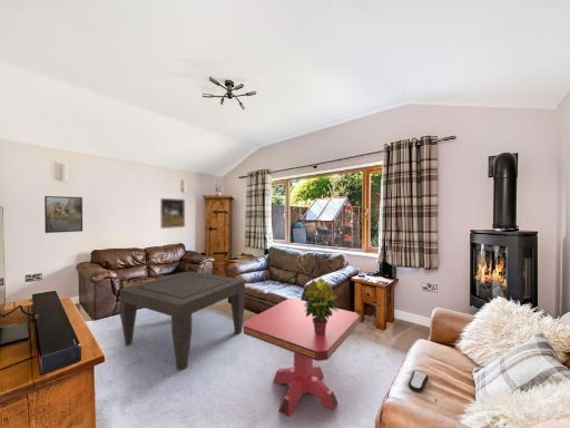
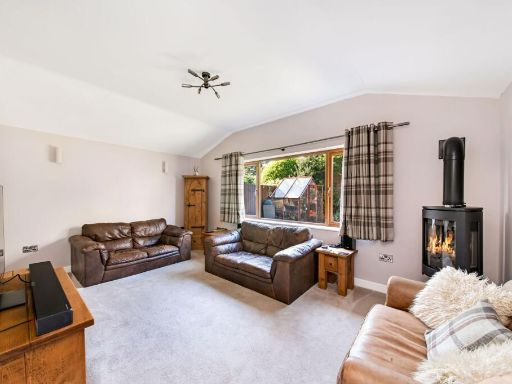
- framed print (173, 213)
- side table (303, 354)
- remote control (417, 380)
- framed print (63, 214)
- coffee table (186, 311)
- potted plant (321, 305)
